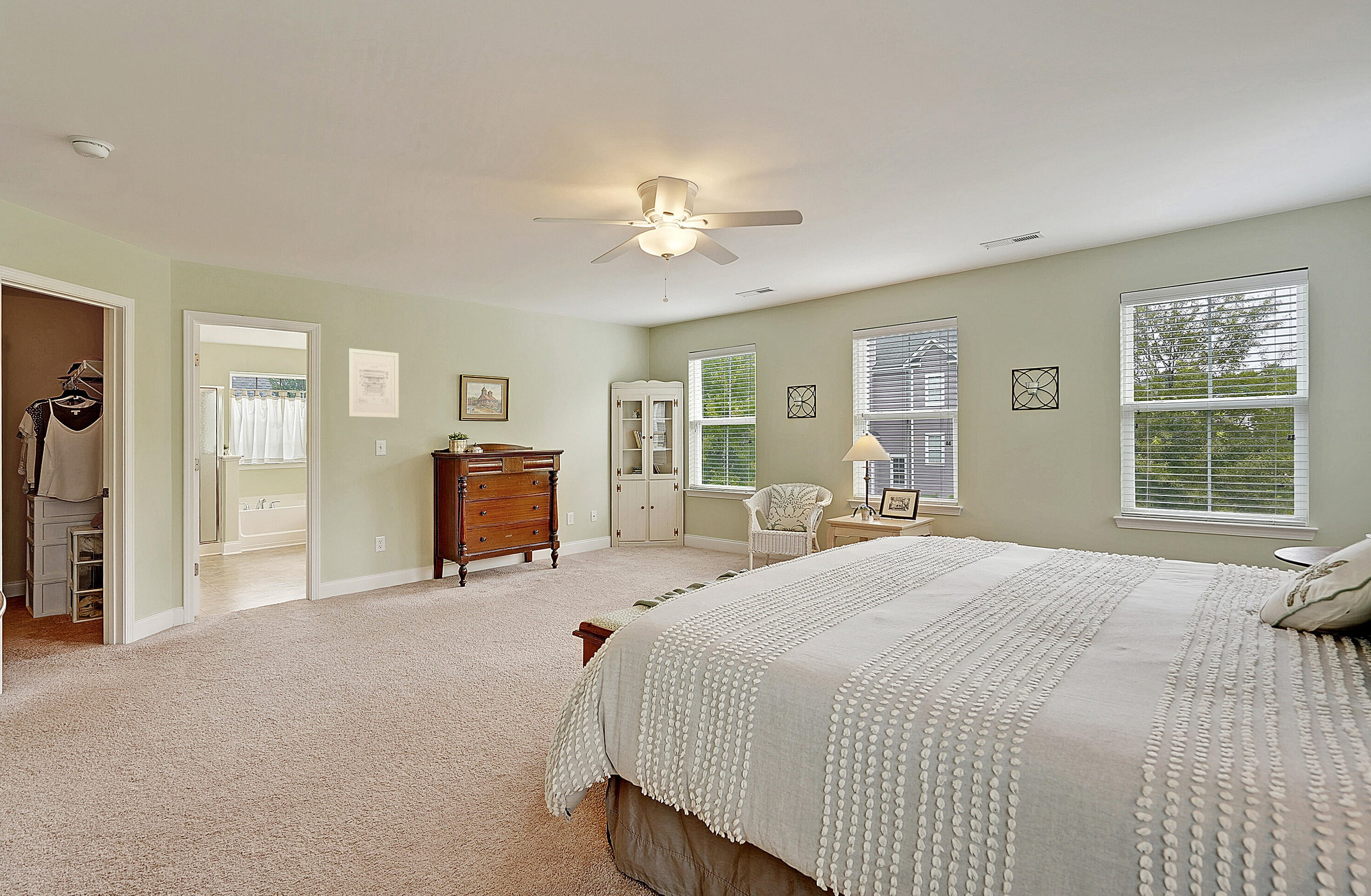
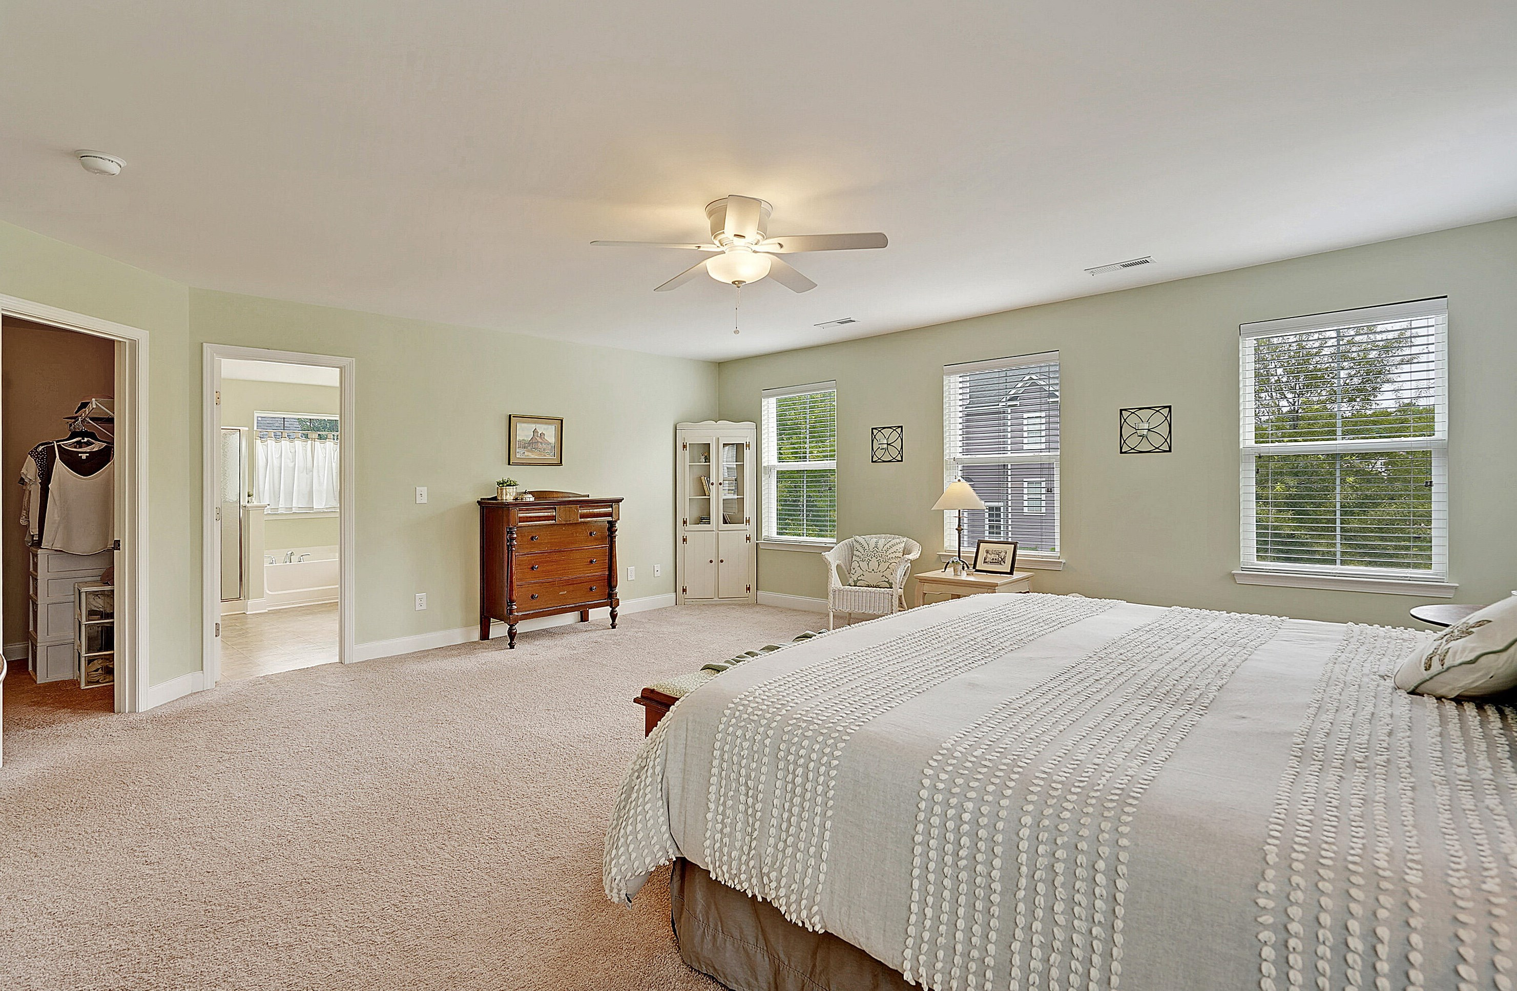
- wall art (374, 384)
